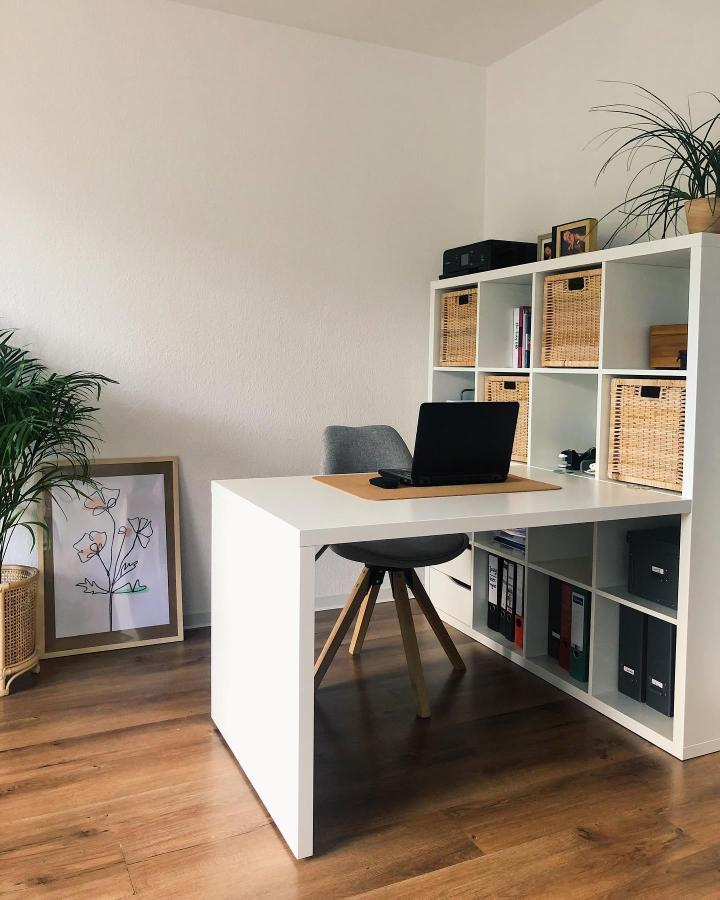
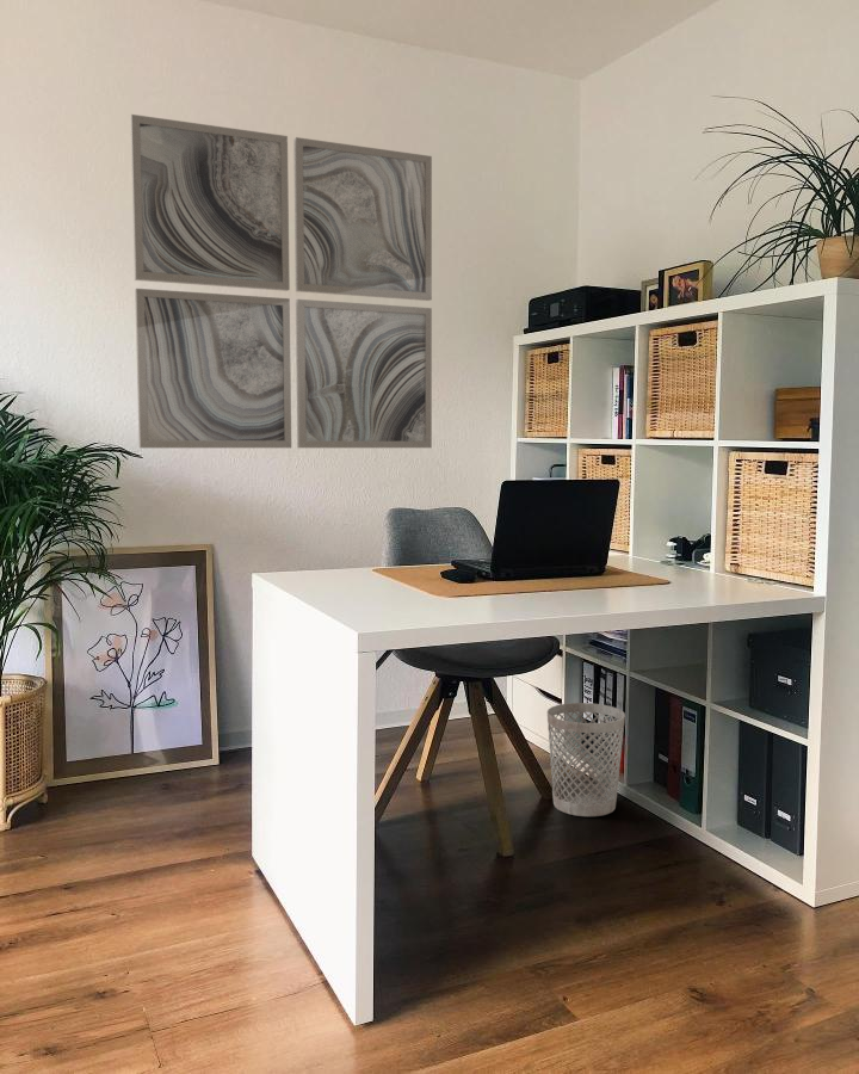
+ wastebasket (585, 759)
+ wall art (289, 298)
